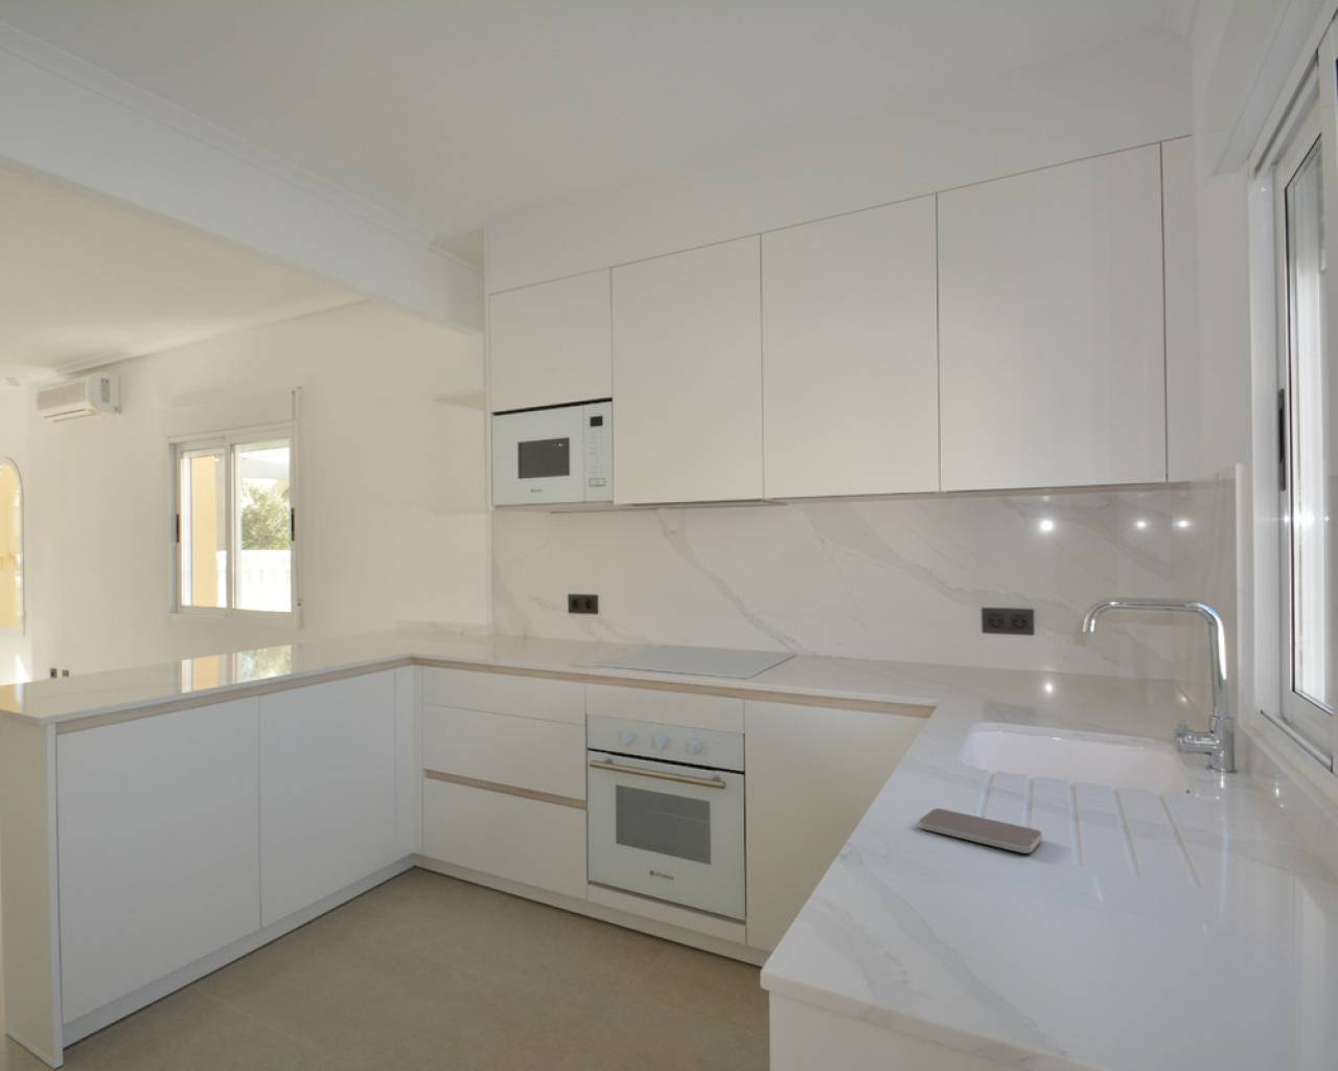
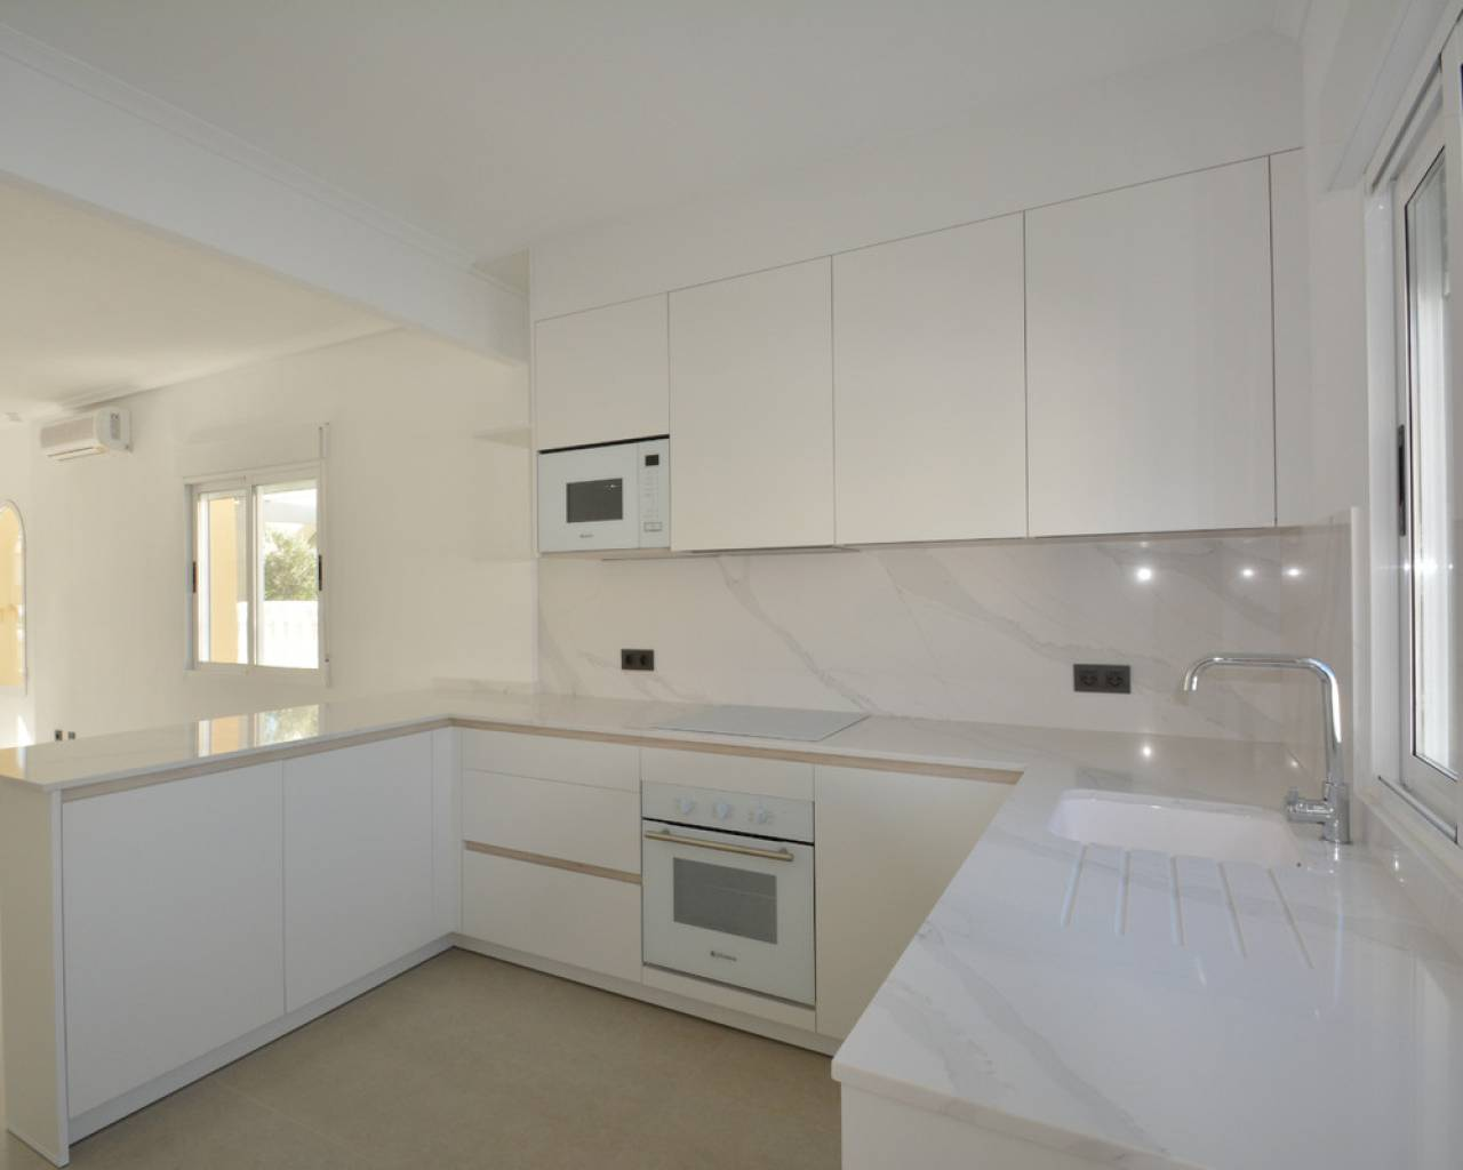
- smartphone (979, 828)
